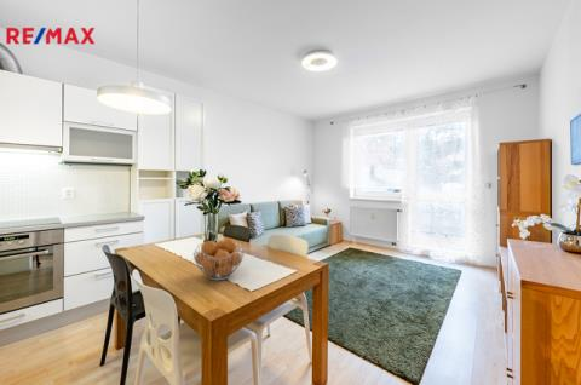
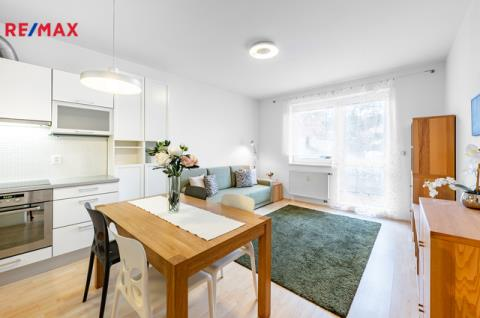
- fruit basket (219, 257)
